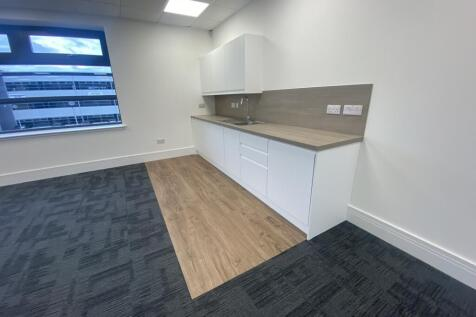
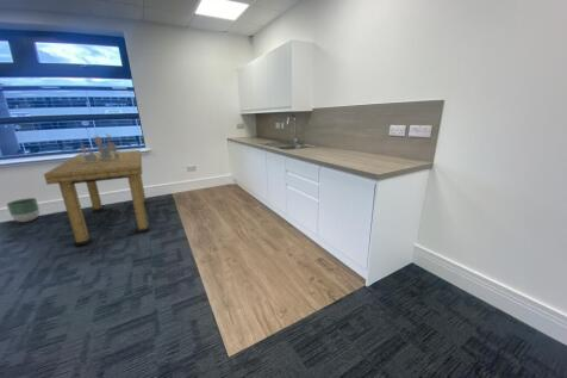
+ decorative sculpture (96, 148)
+ dining table (111, 179)
+ planter (25, 211)
